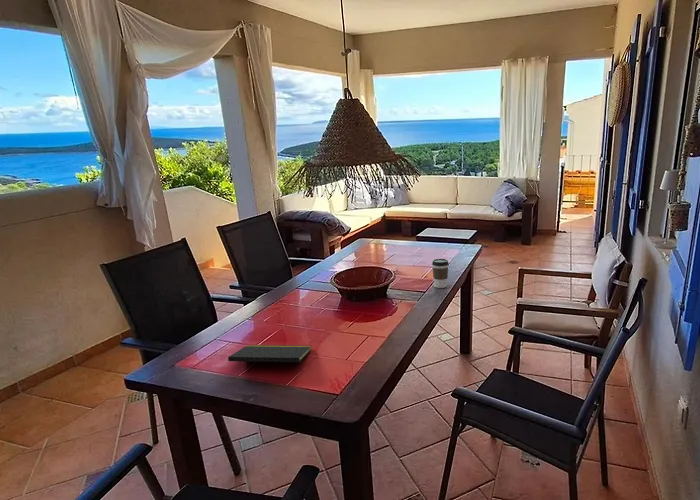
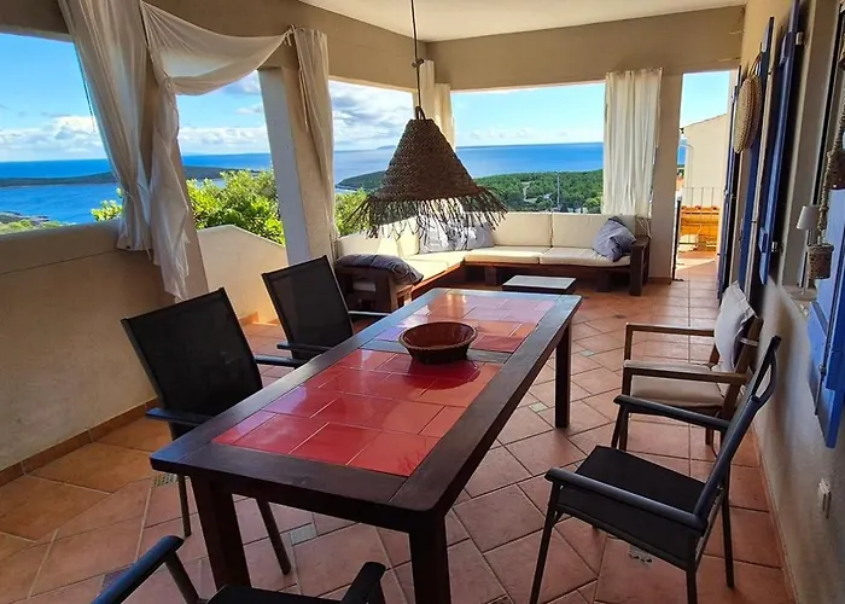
- coffee cup (440, 273)
- notepad (271, 353)
